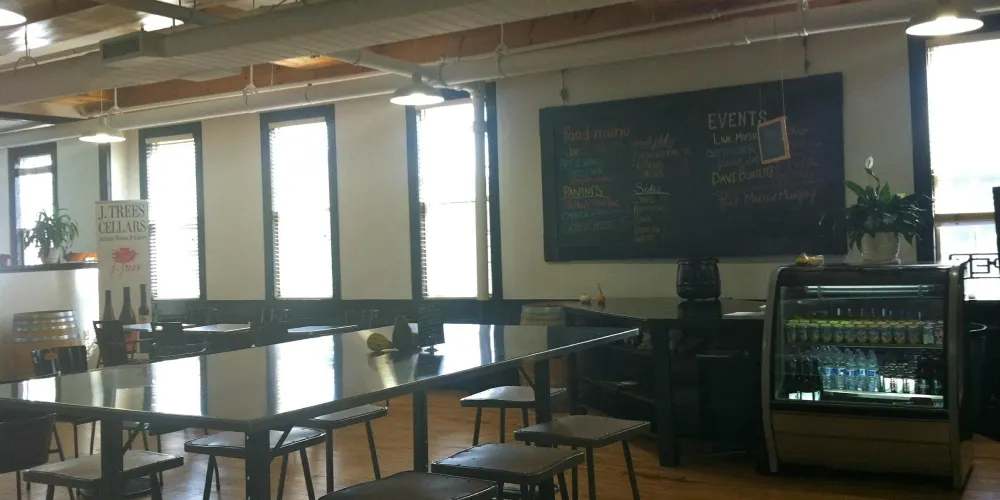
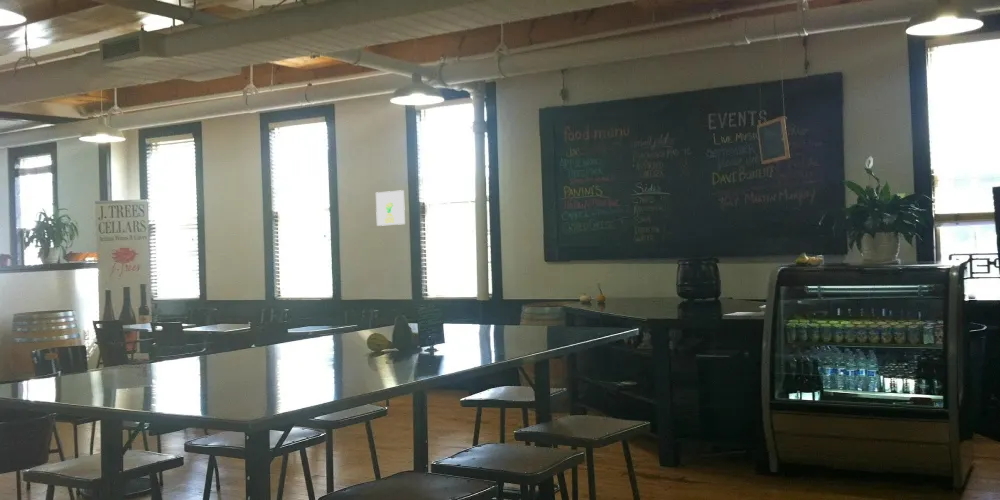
+ wall art (390, 208)
